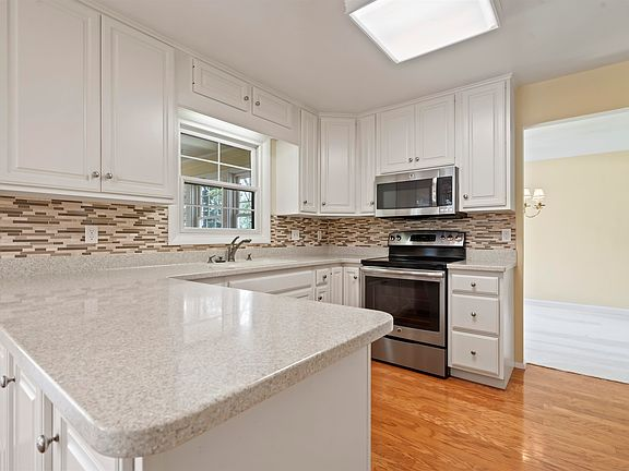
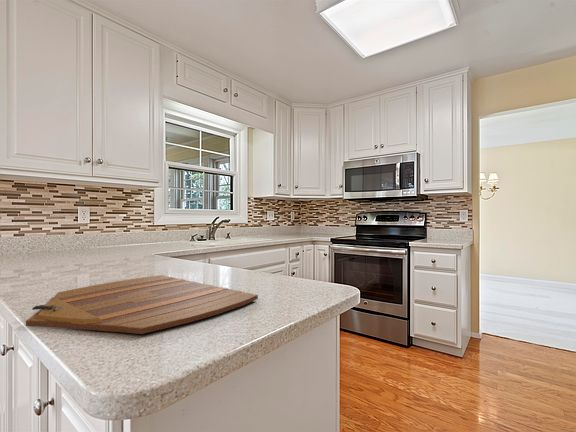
+ cutting board (133, 297)
